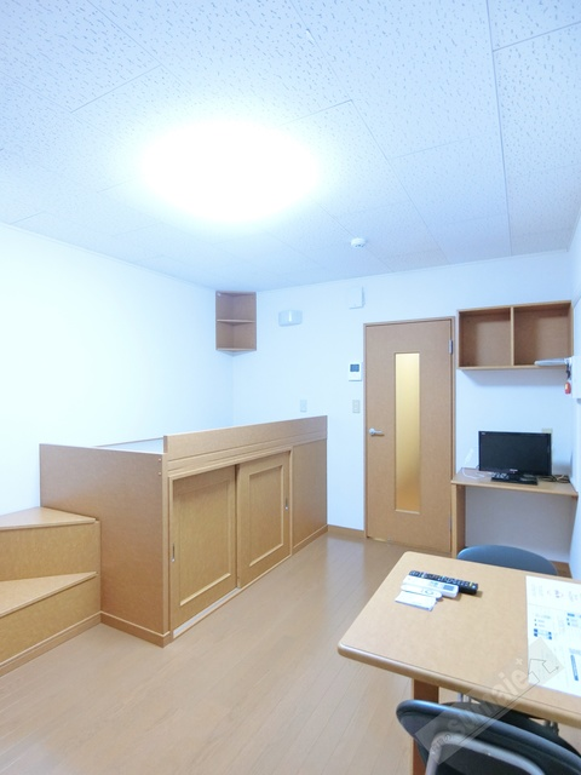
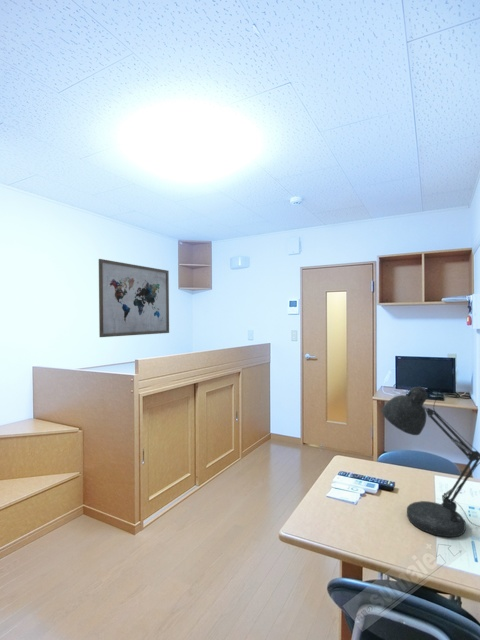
+ wall art (137, 300)
+ desk lamp (418, 434)
